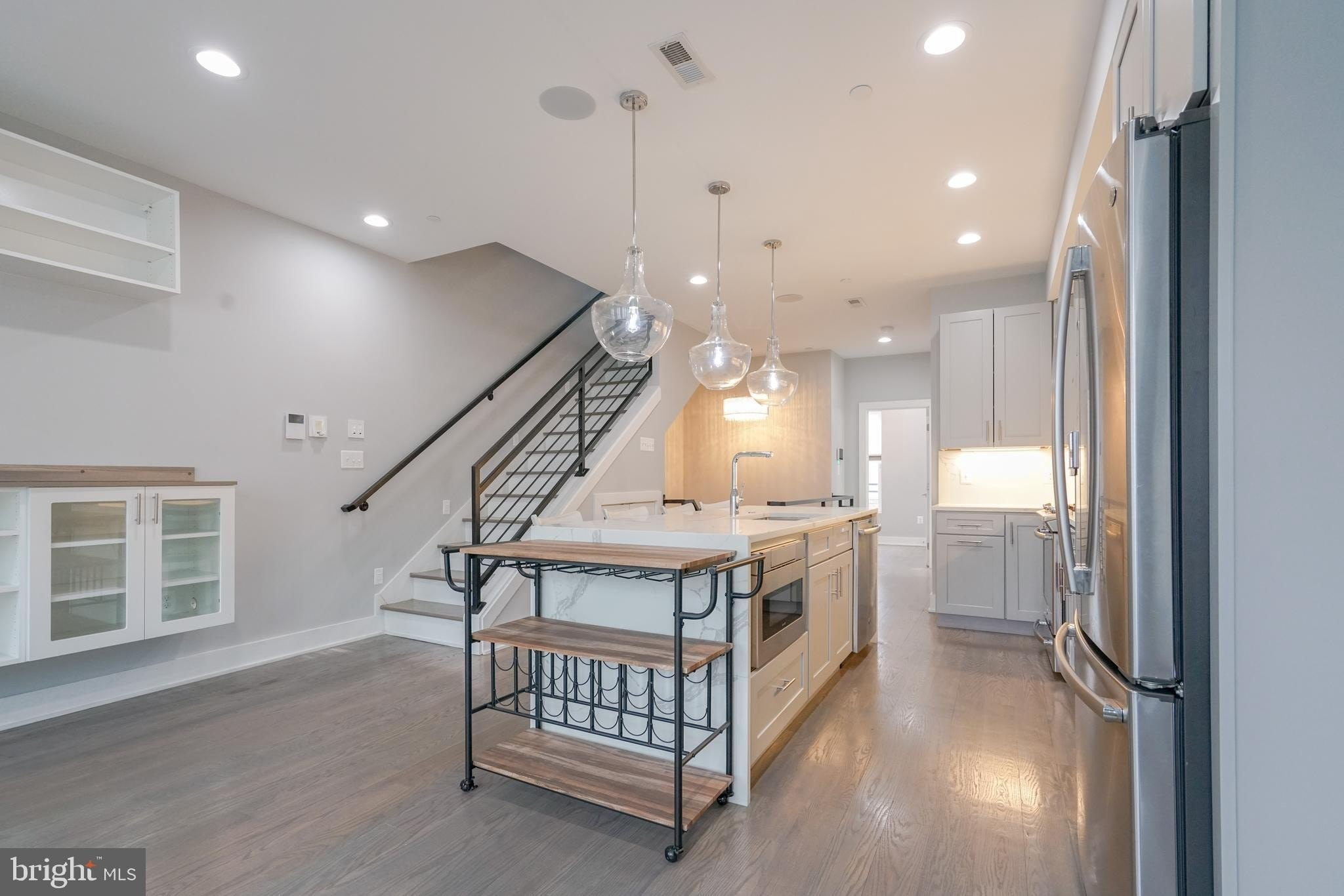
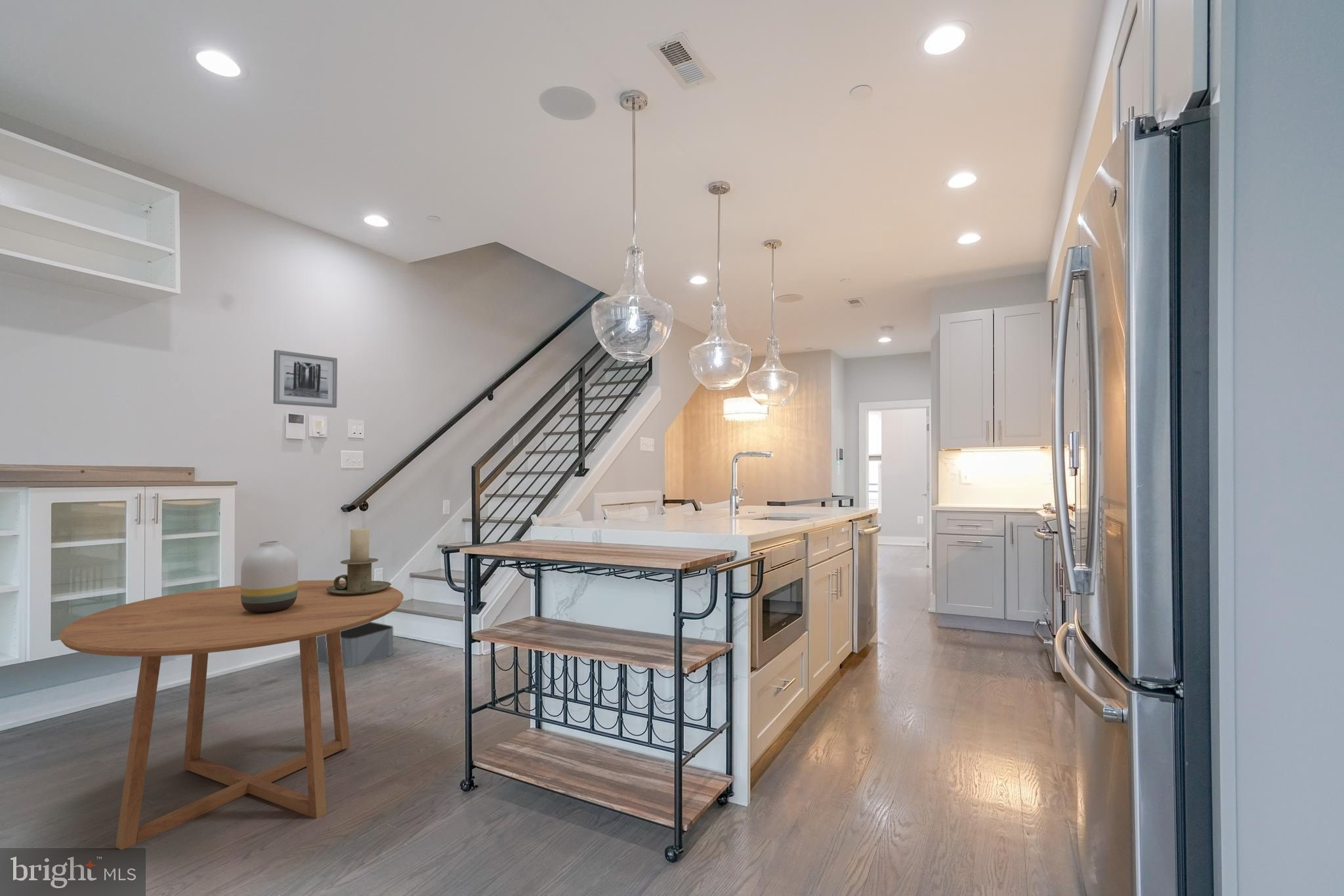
+ dining table (205, 693)
+ candle holder (360, 559)
+ vase (270, 575)
+ wall art (306, 380)
+ storage bin (348, 641)
